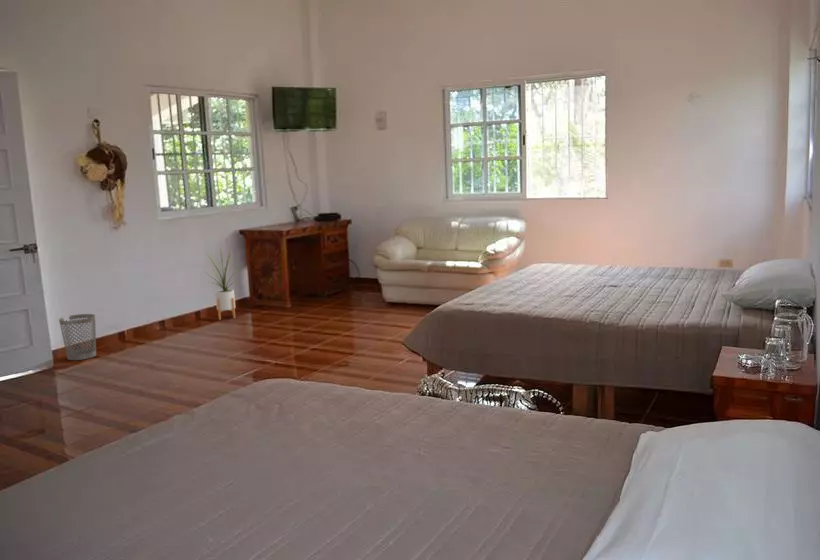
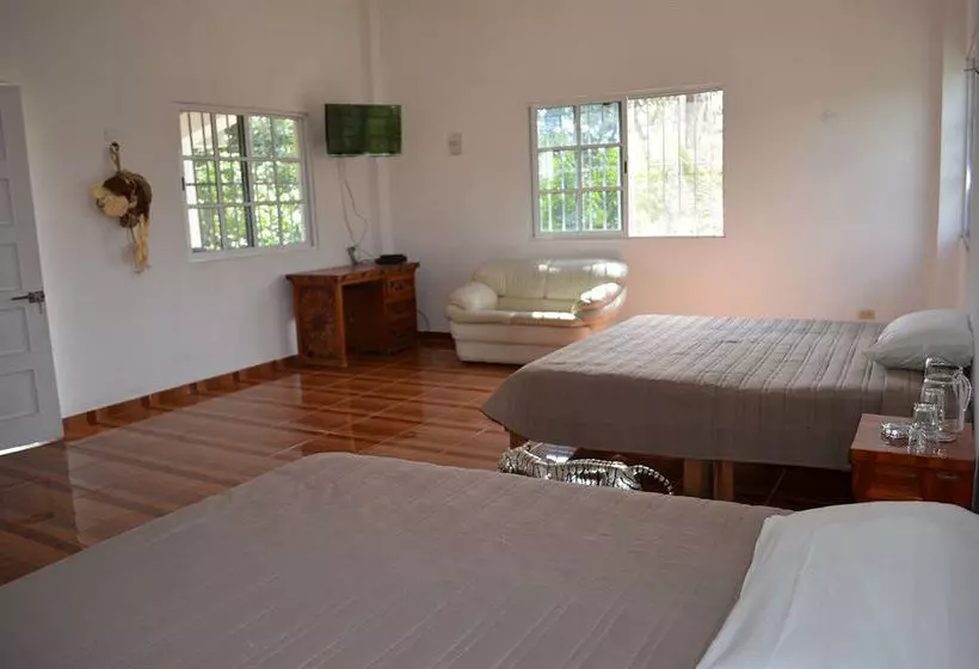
- house plant (223, 282)
- wastebasket (79, 337)
